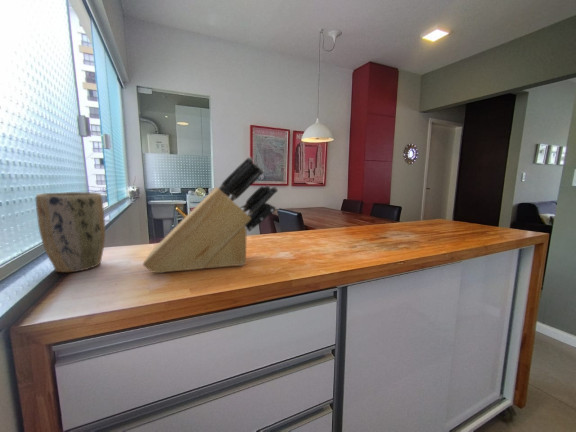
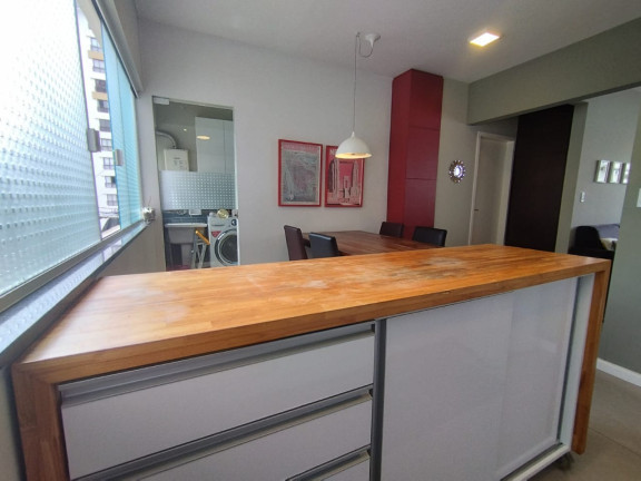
- plant pot (74, 230)
- knife block (214, 210)
